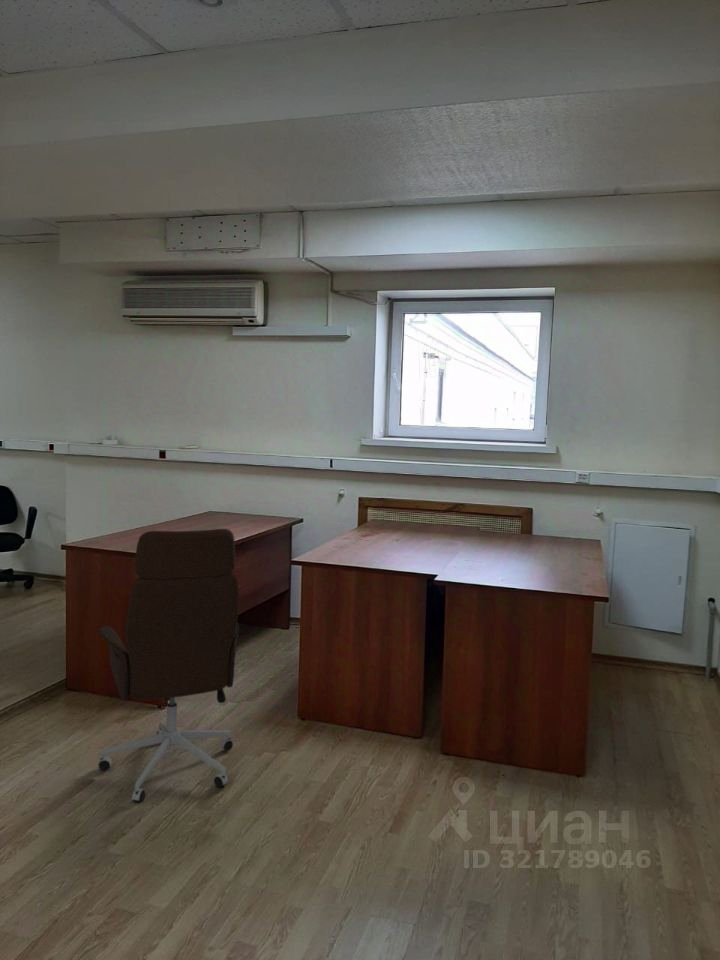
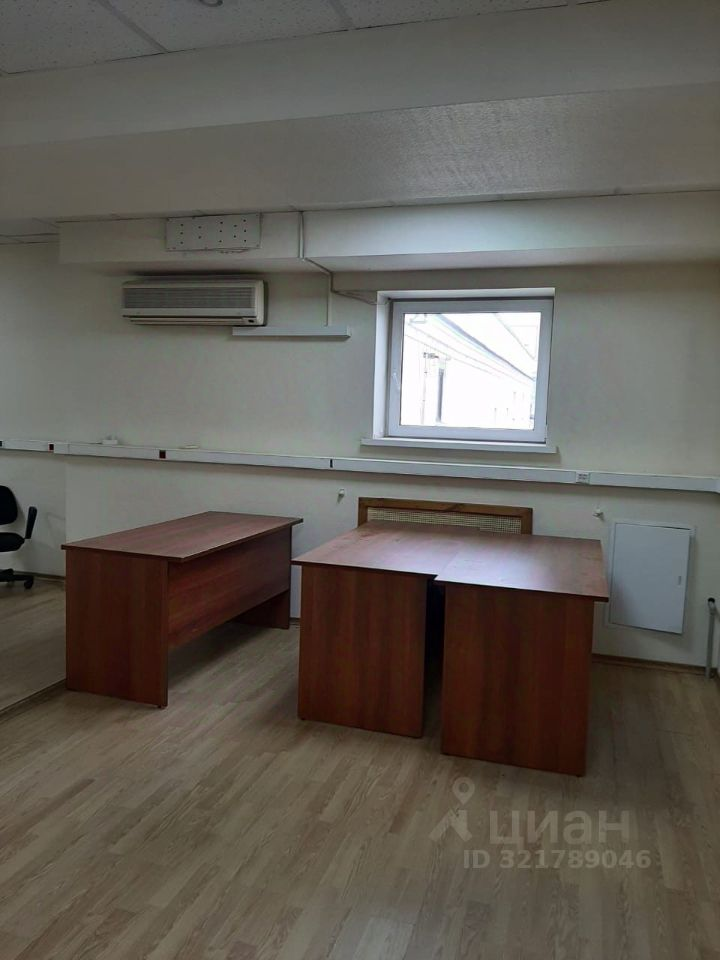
- office chair (174, 647)
